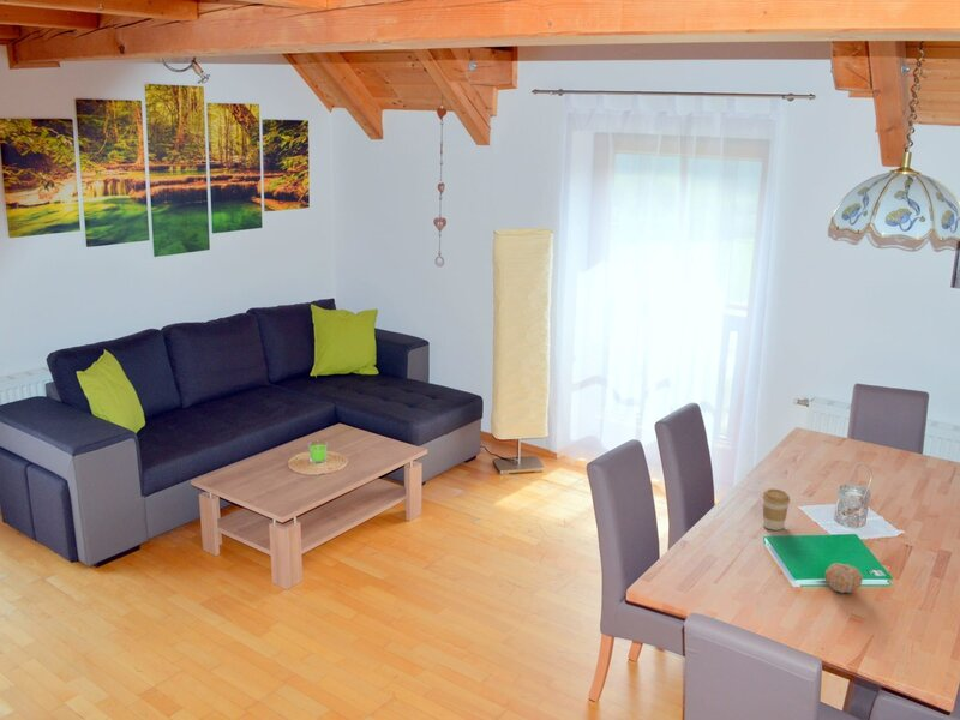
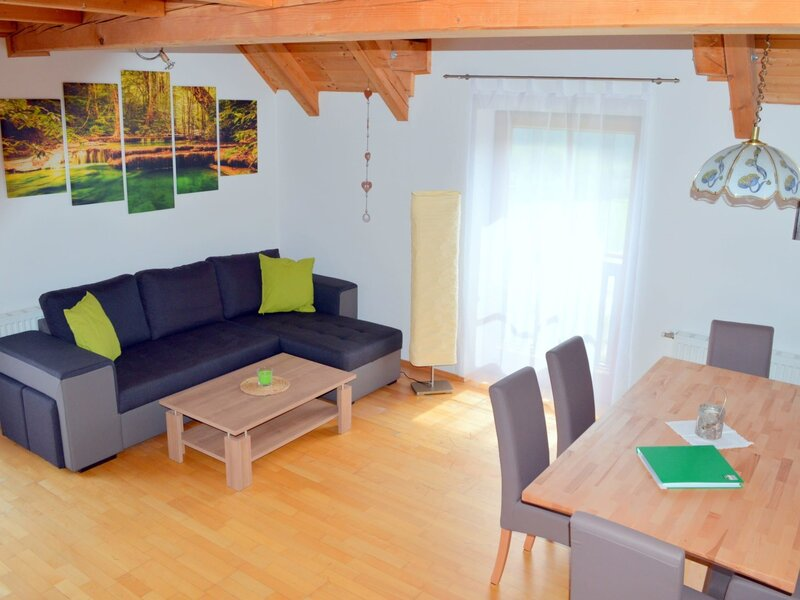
- coffee cup (774, 509)
- fruit (842, 577)
